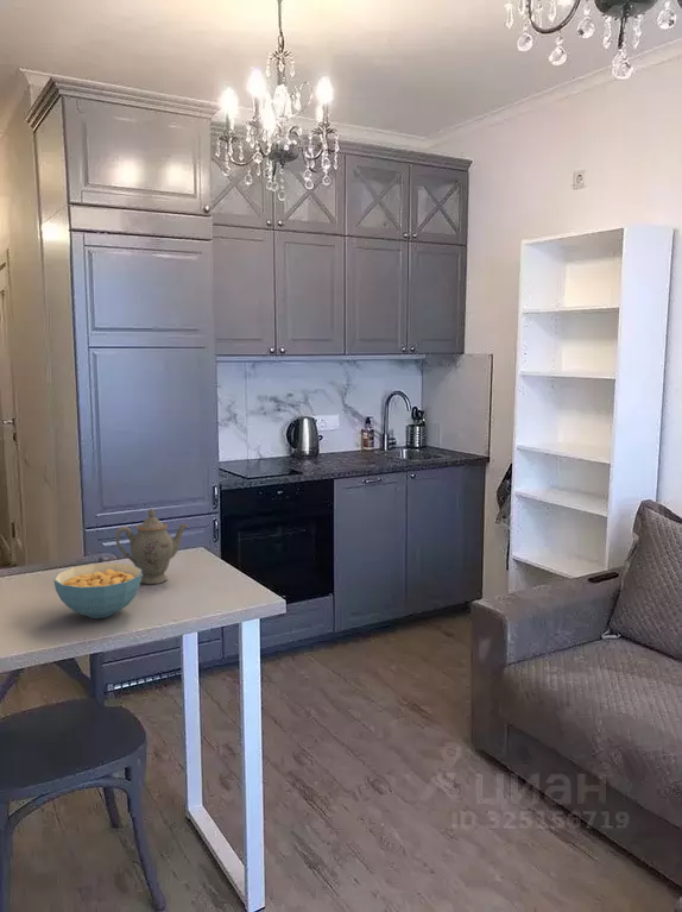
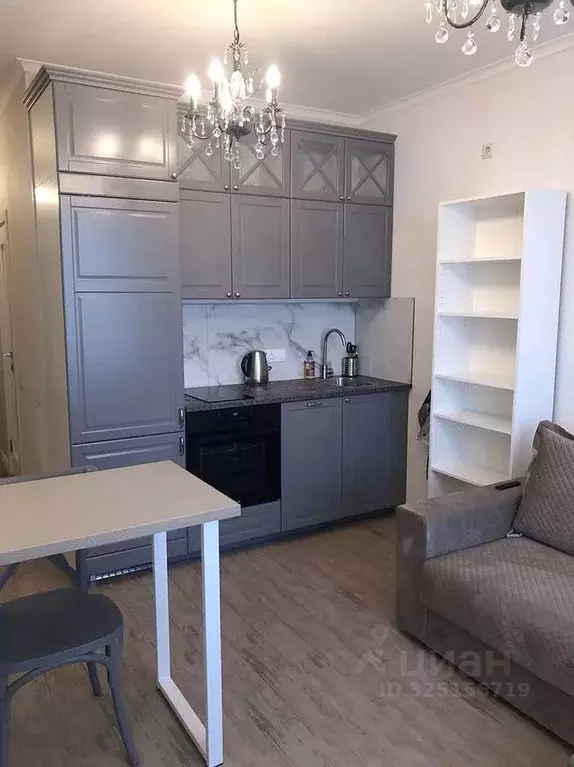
- chinaware (152, 543)
- cereal bowl (99, 593)
